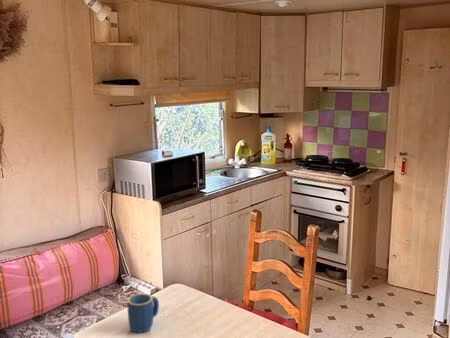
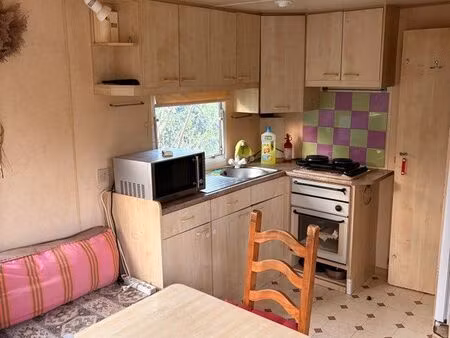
- mug (142, 312)
